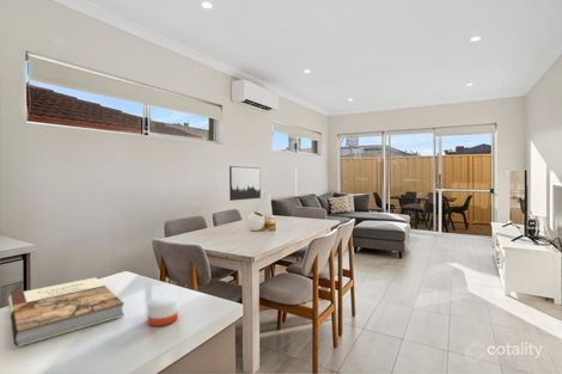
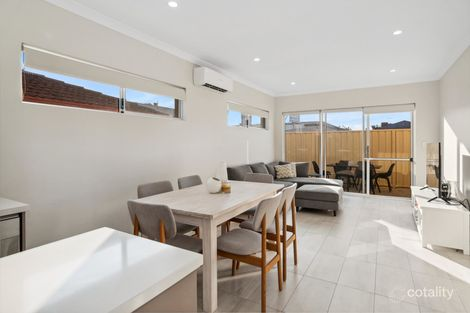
- candle (163, 300)
- wall art (245, 183)
- book (63, 304)
